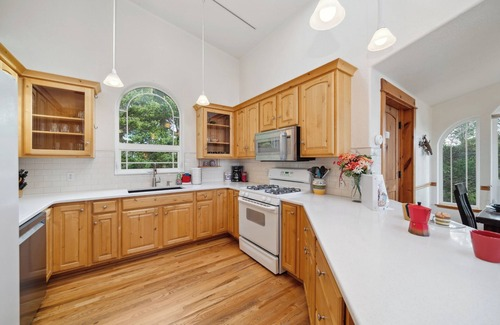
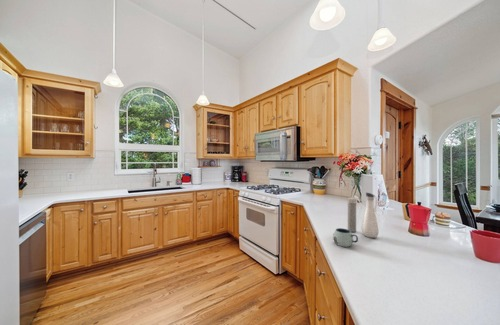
+ water bottle (364, 213)
+ mug (345, 237)
